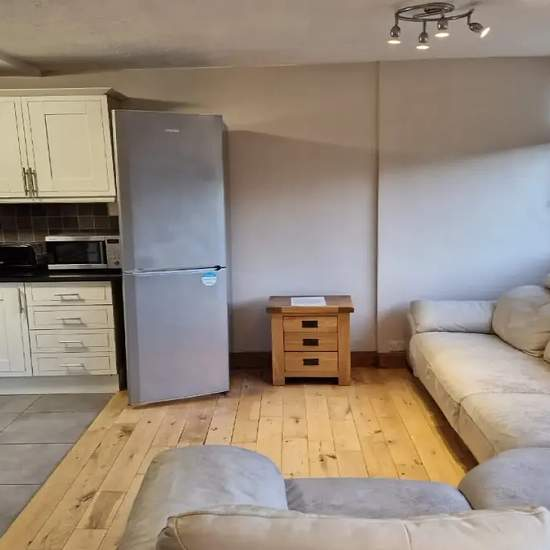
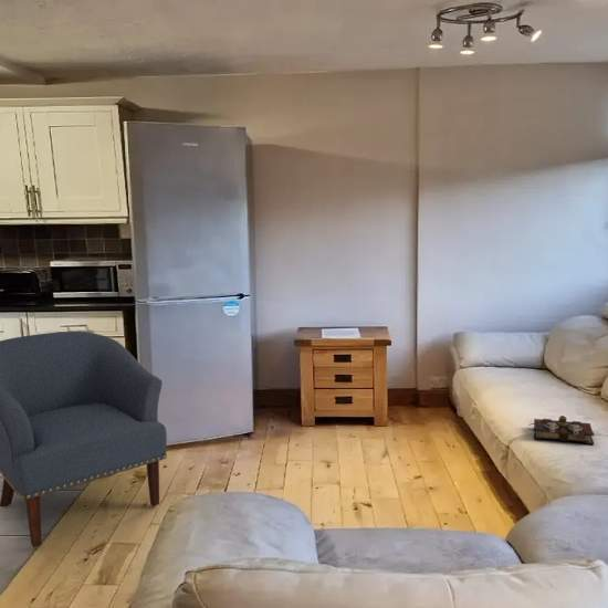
+ book (562, 427)
+ chair (71, 423)
